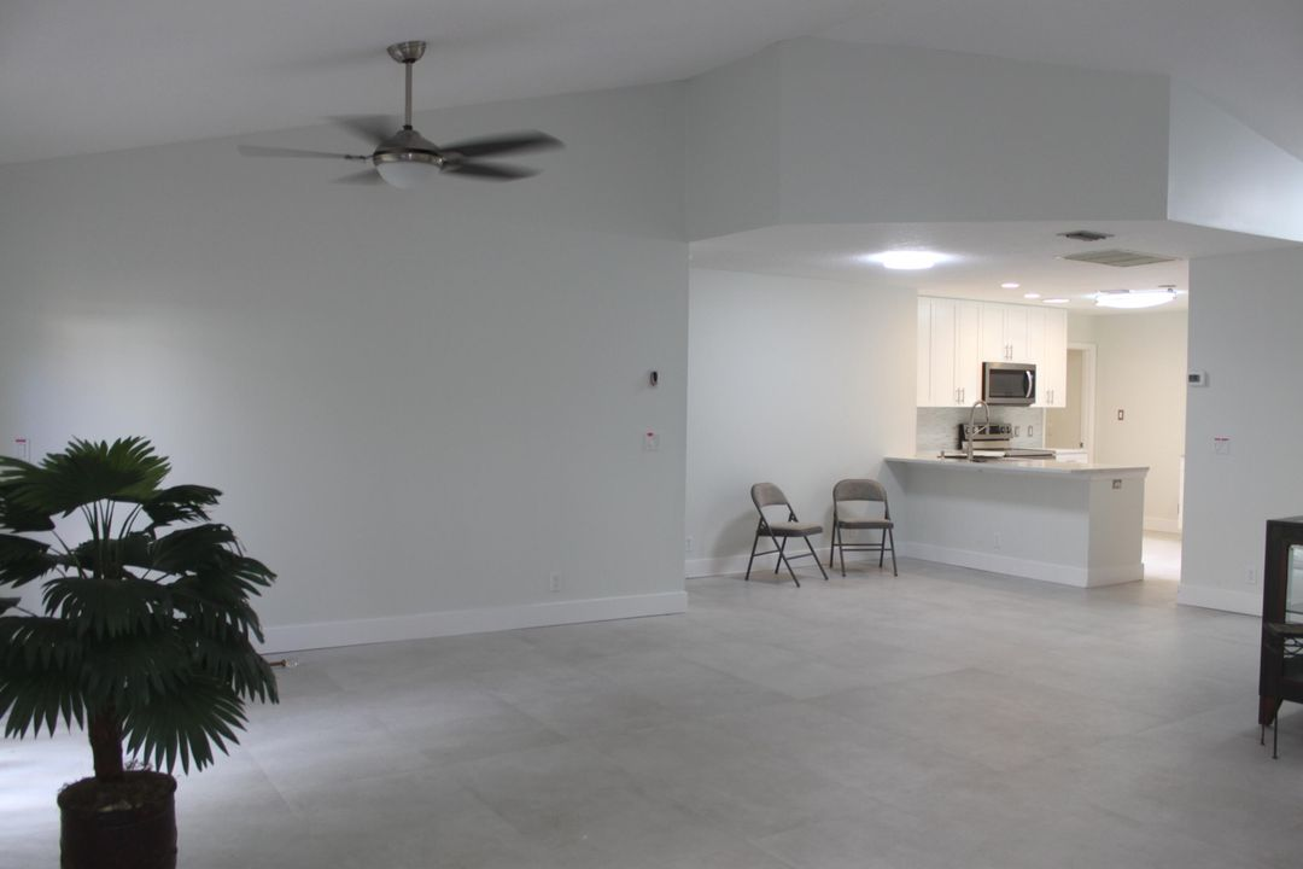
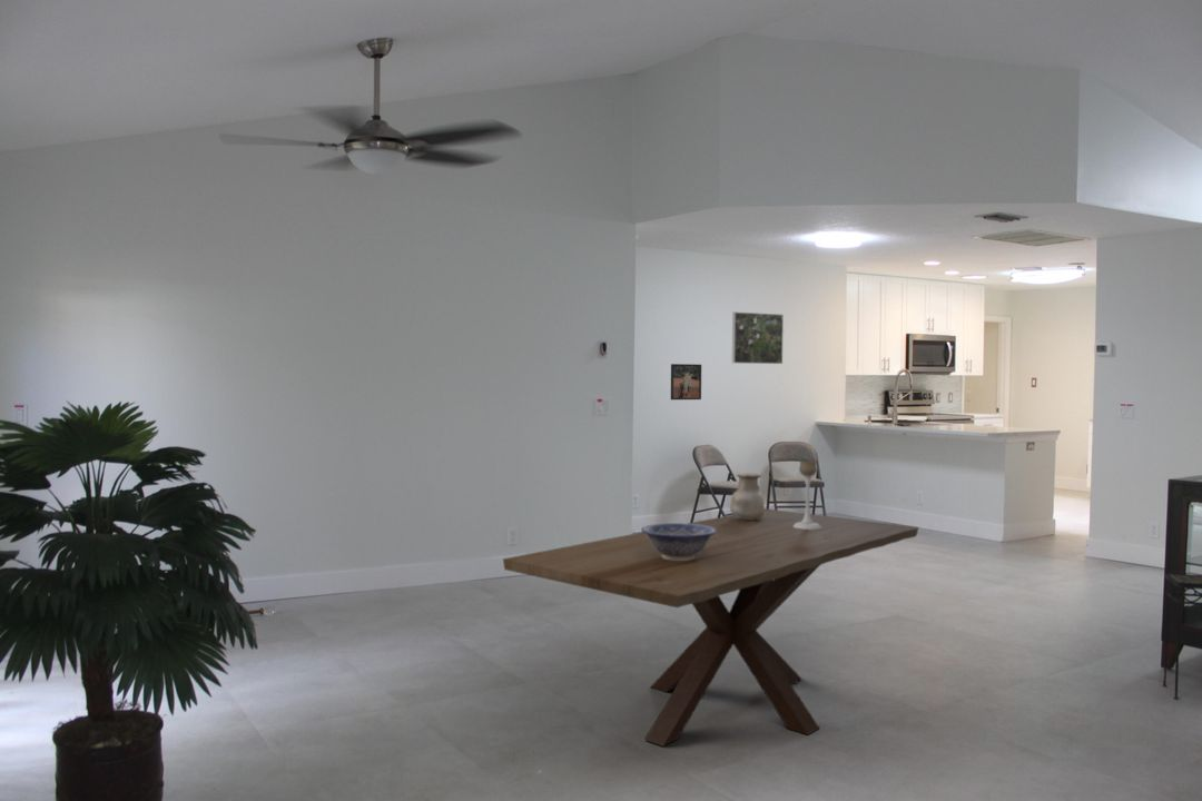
+ decorative bowl (678, 542)
+ candle holder (807, 493)
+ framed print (758, 338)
+ vase (747, 495)
+ dining table (731, 624)
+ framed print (686, 382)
